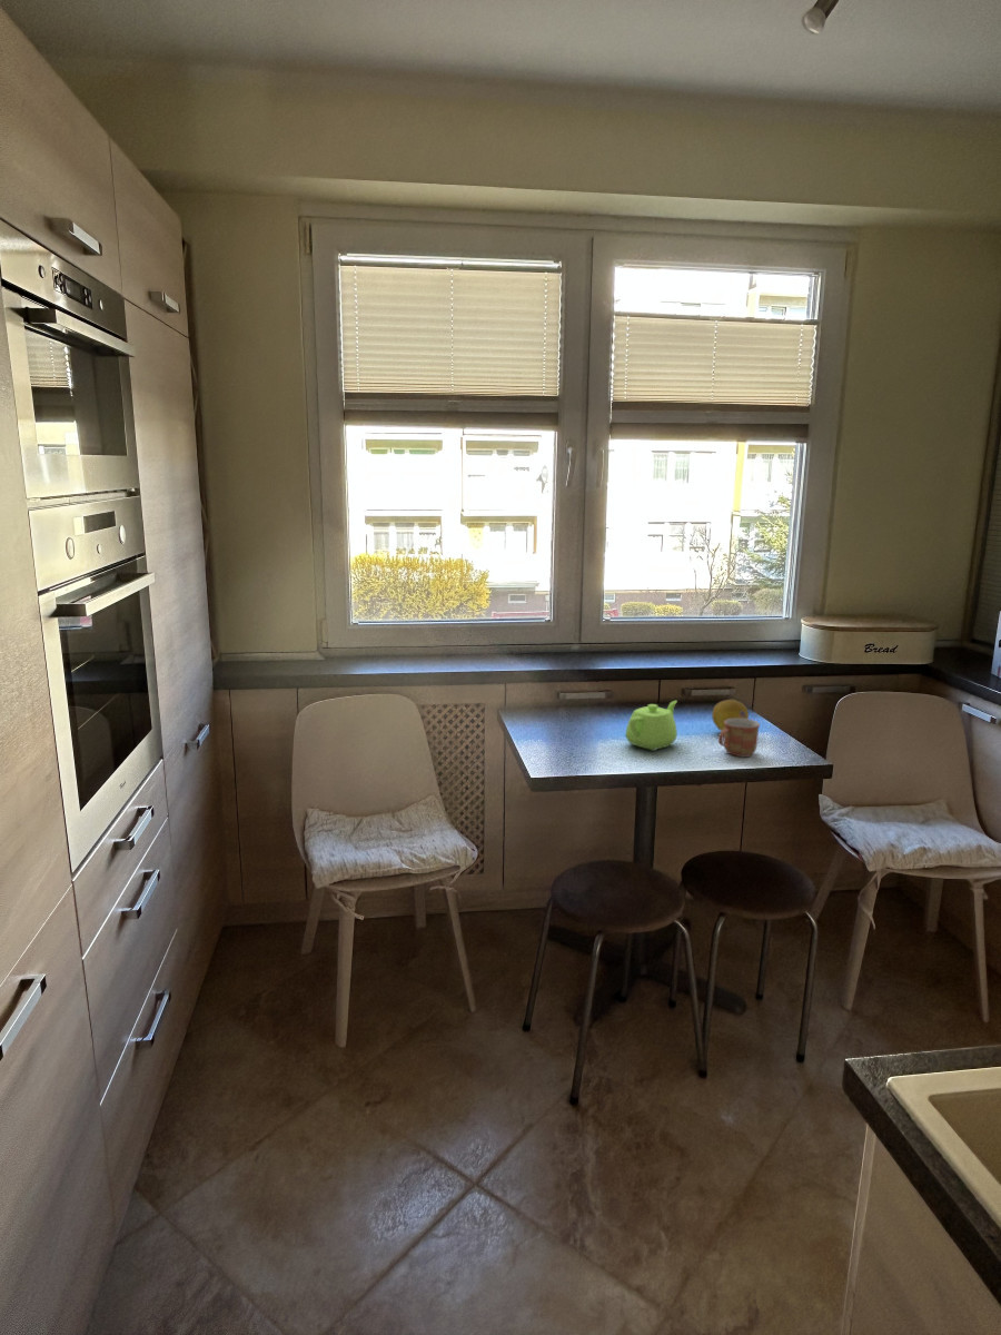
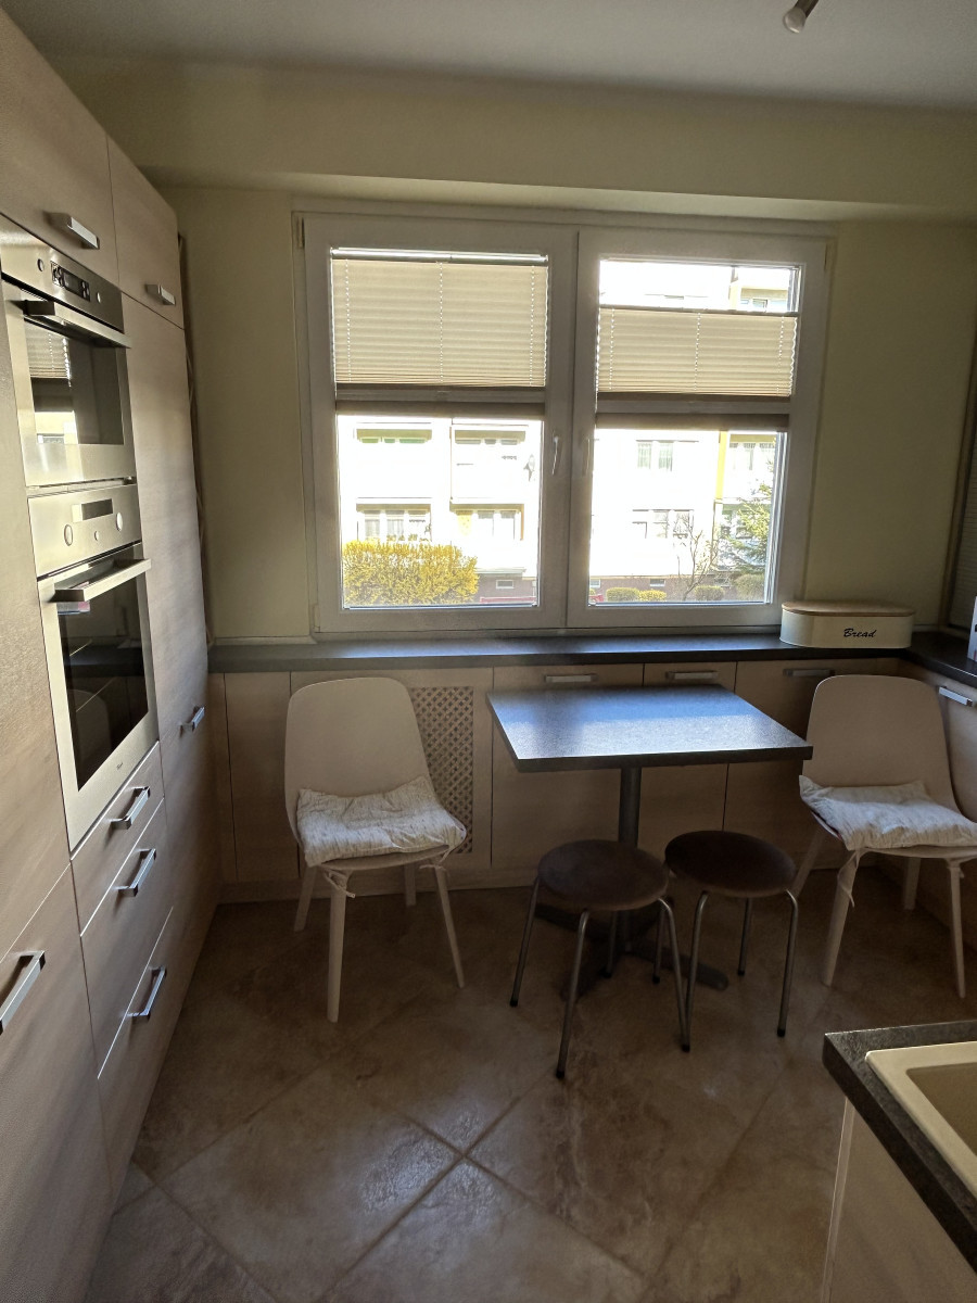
- fruit (730, 715)
- teapot (653, 724)
- mug (736, 738)
